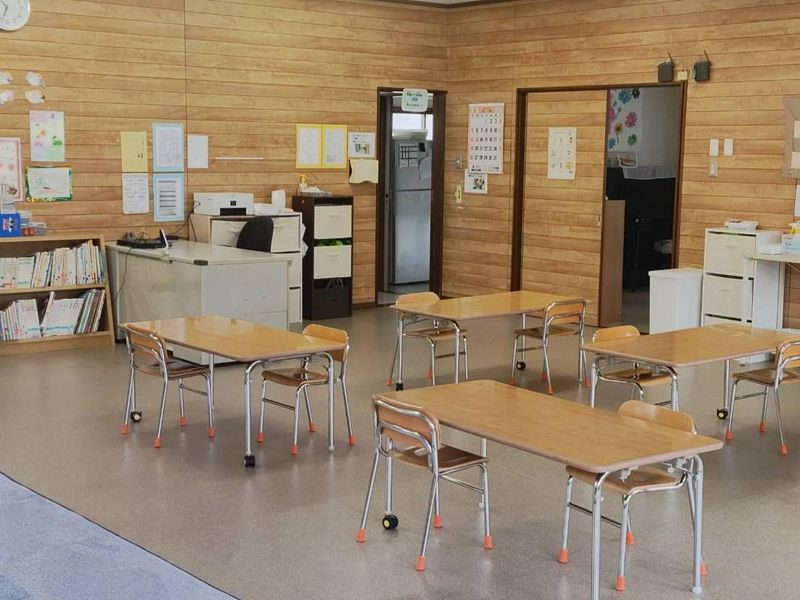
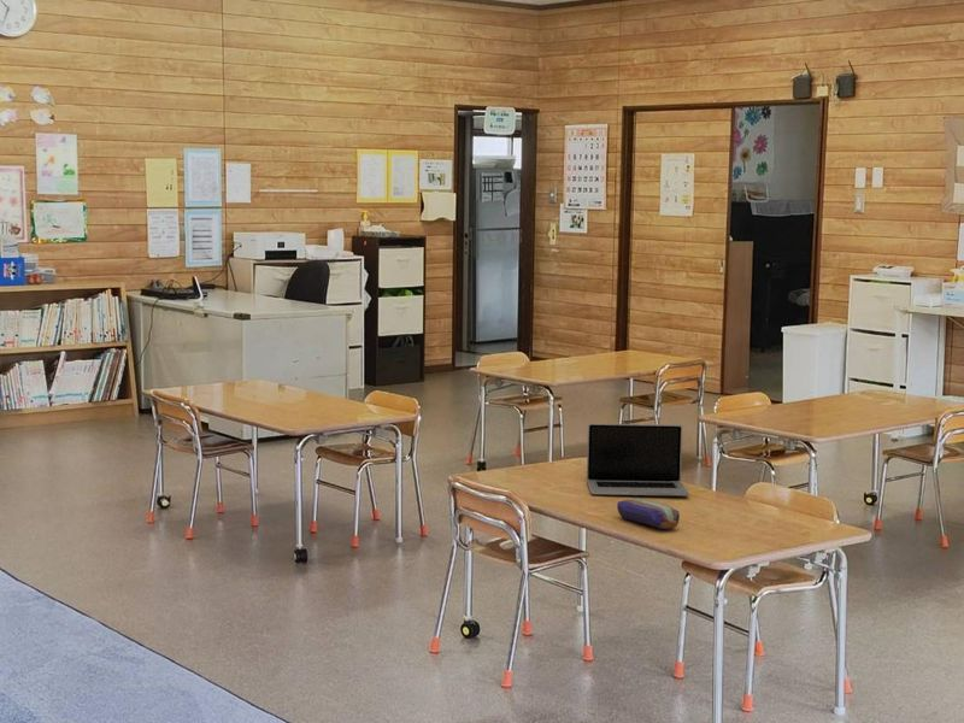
+ laptop (637, 459)
+ pencil case (647, 512)
